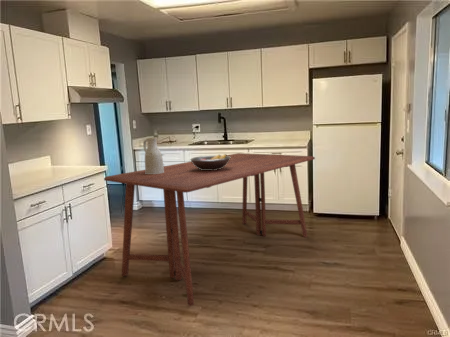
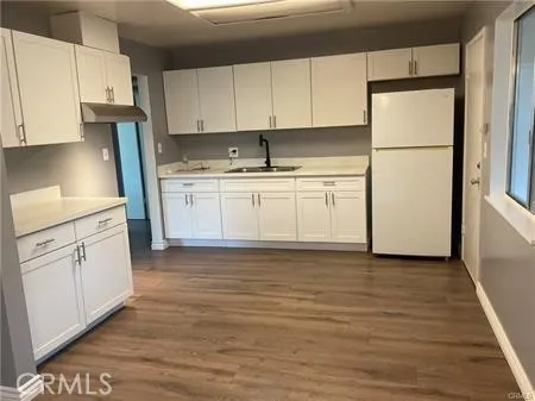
- ceramic pitcher (152, 155)
- fruit bowl (210, 161)
- dining table (242, 210)
